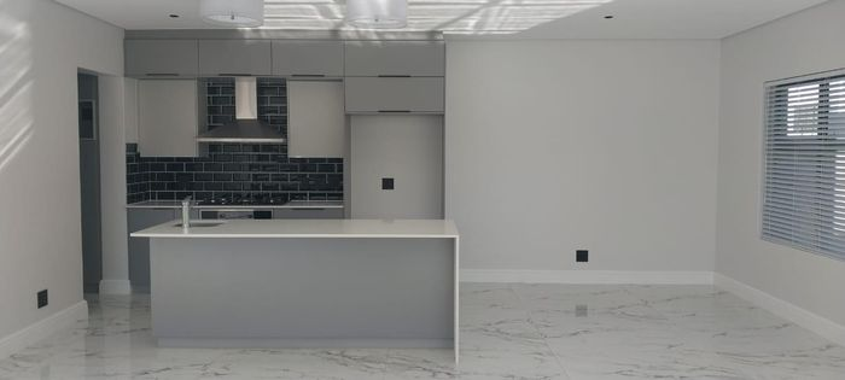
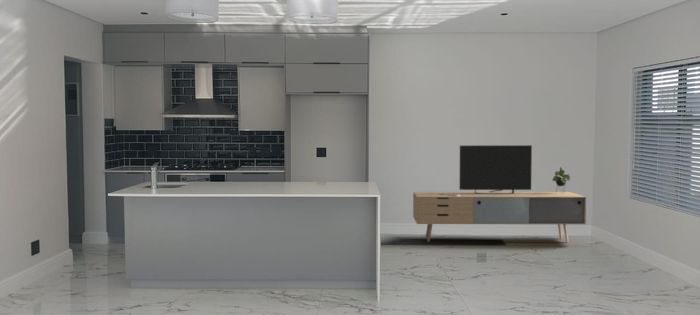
+ media console (495, 192)
